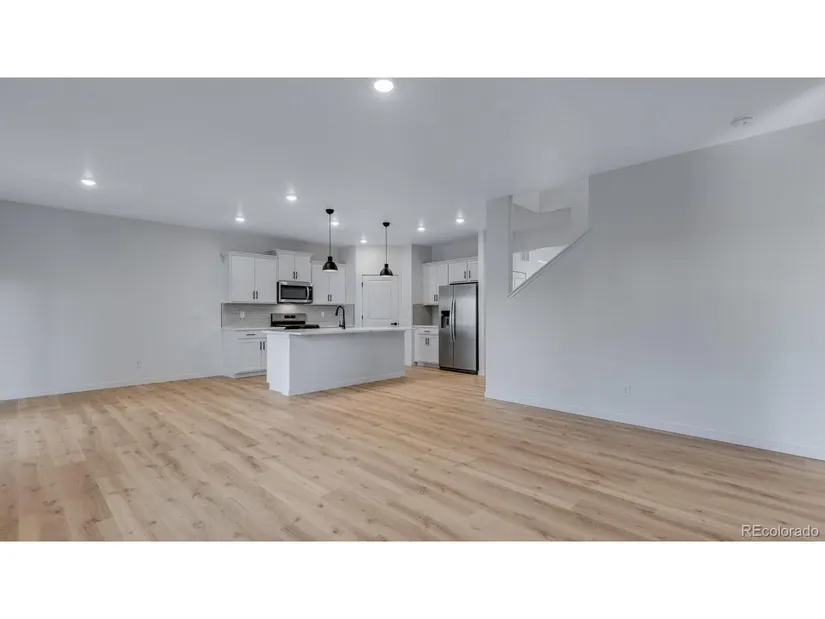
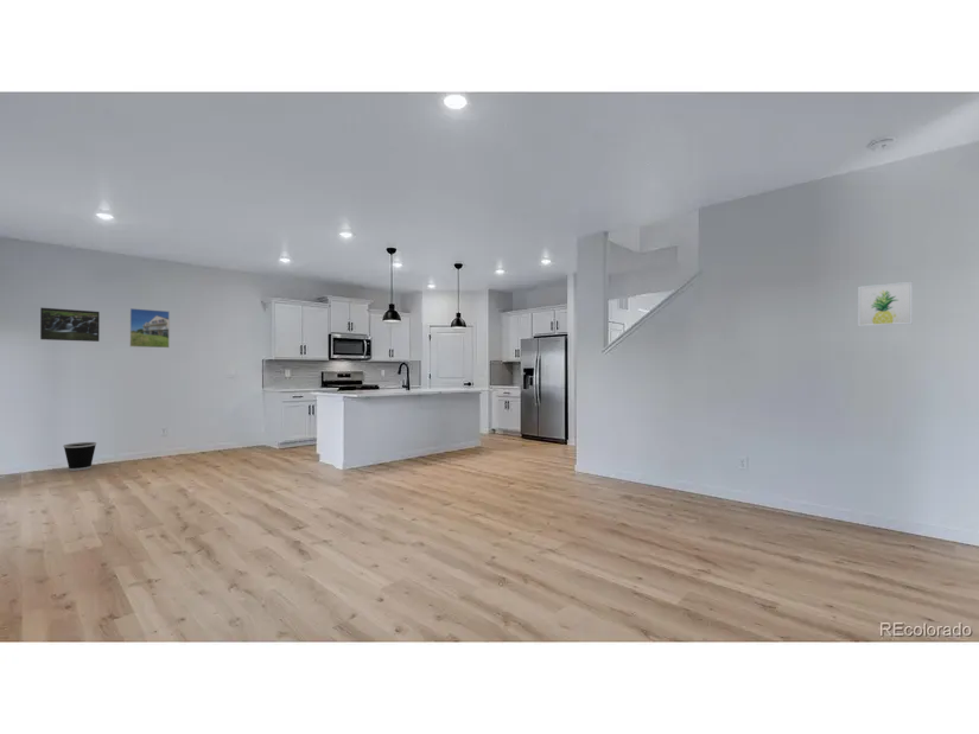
+ wastebasket (80, 455)
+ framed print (70, 325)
+ wall art (884, 304)
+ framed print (150, 328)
